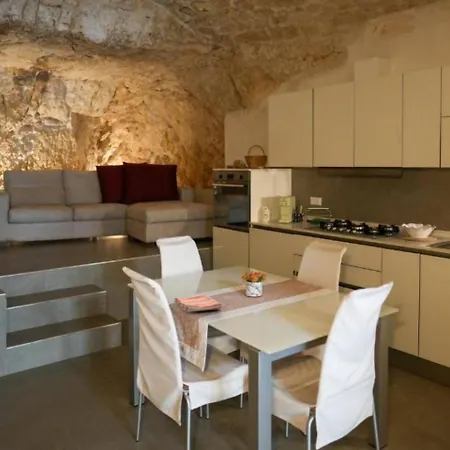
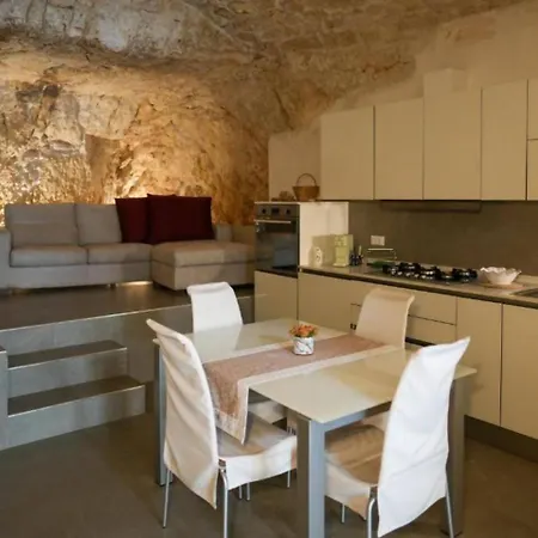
- dish towel (197, 301)
